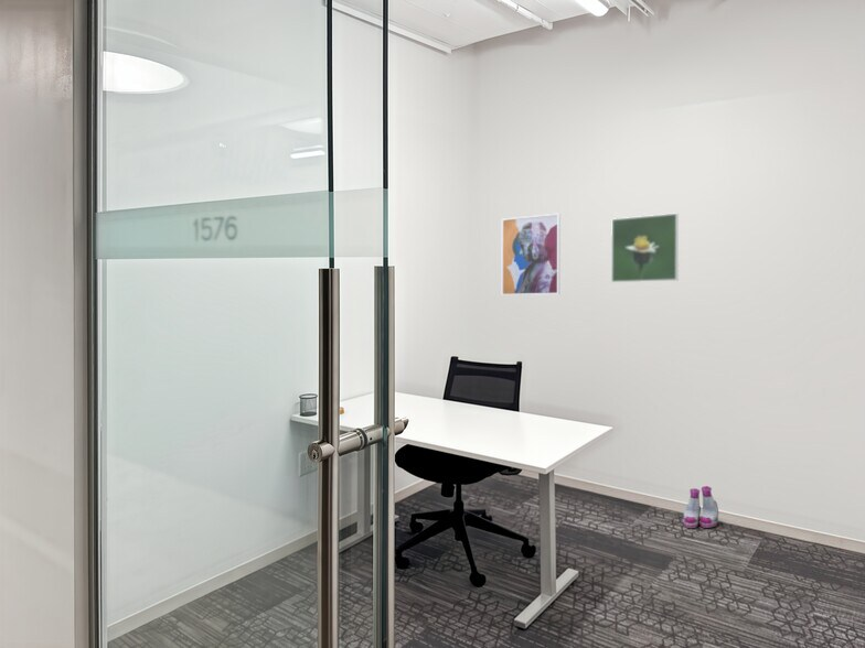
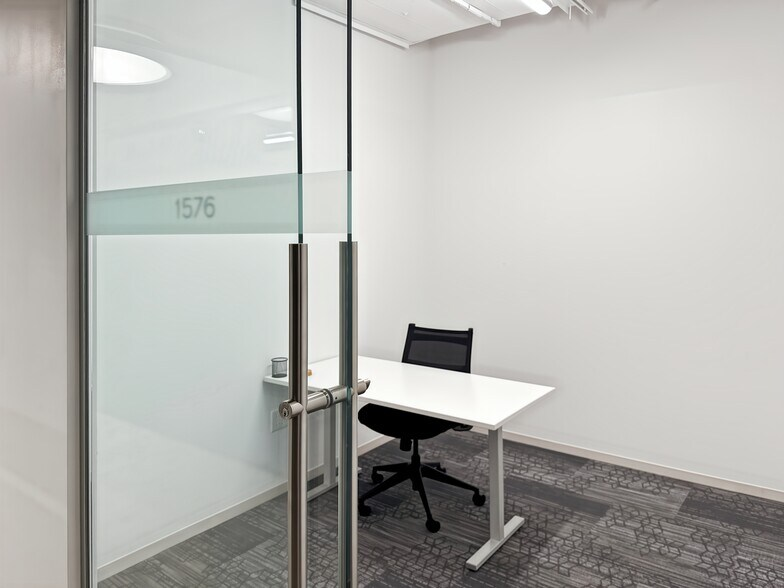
- boots (698, 505)
- wall art (530, 256)
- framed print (643, 248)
